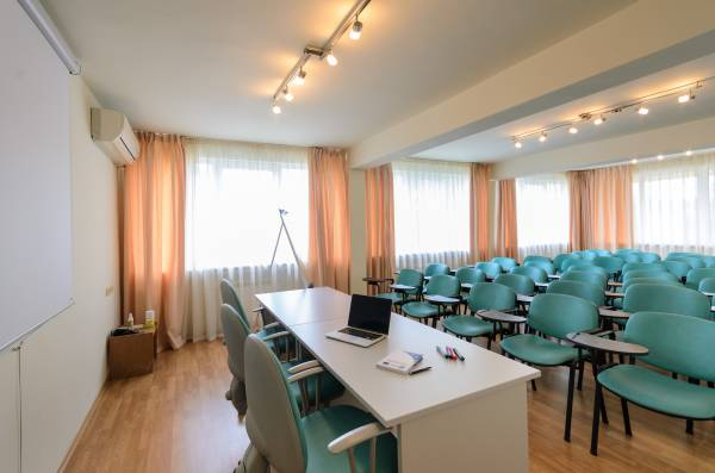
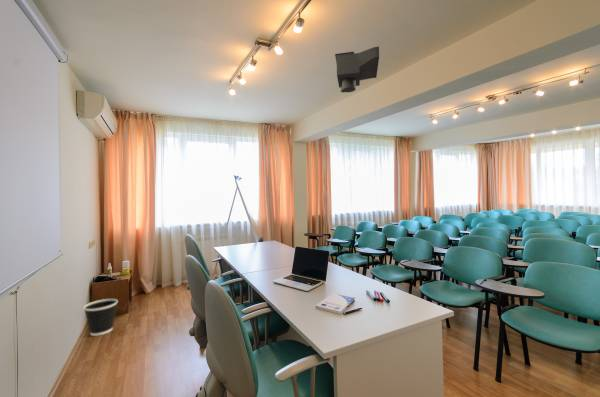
+ wastebasket (101, 317)
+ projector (356, 74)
